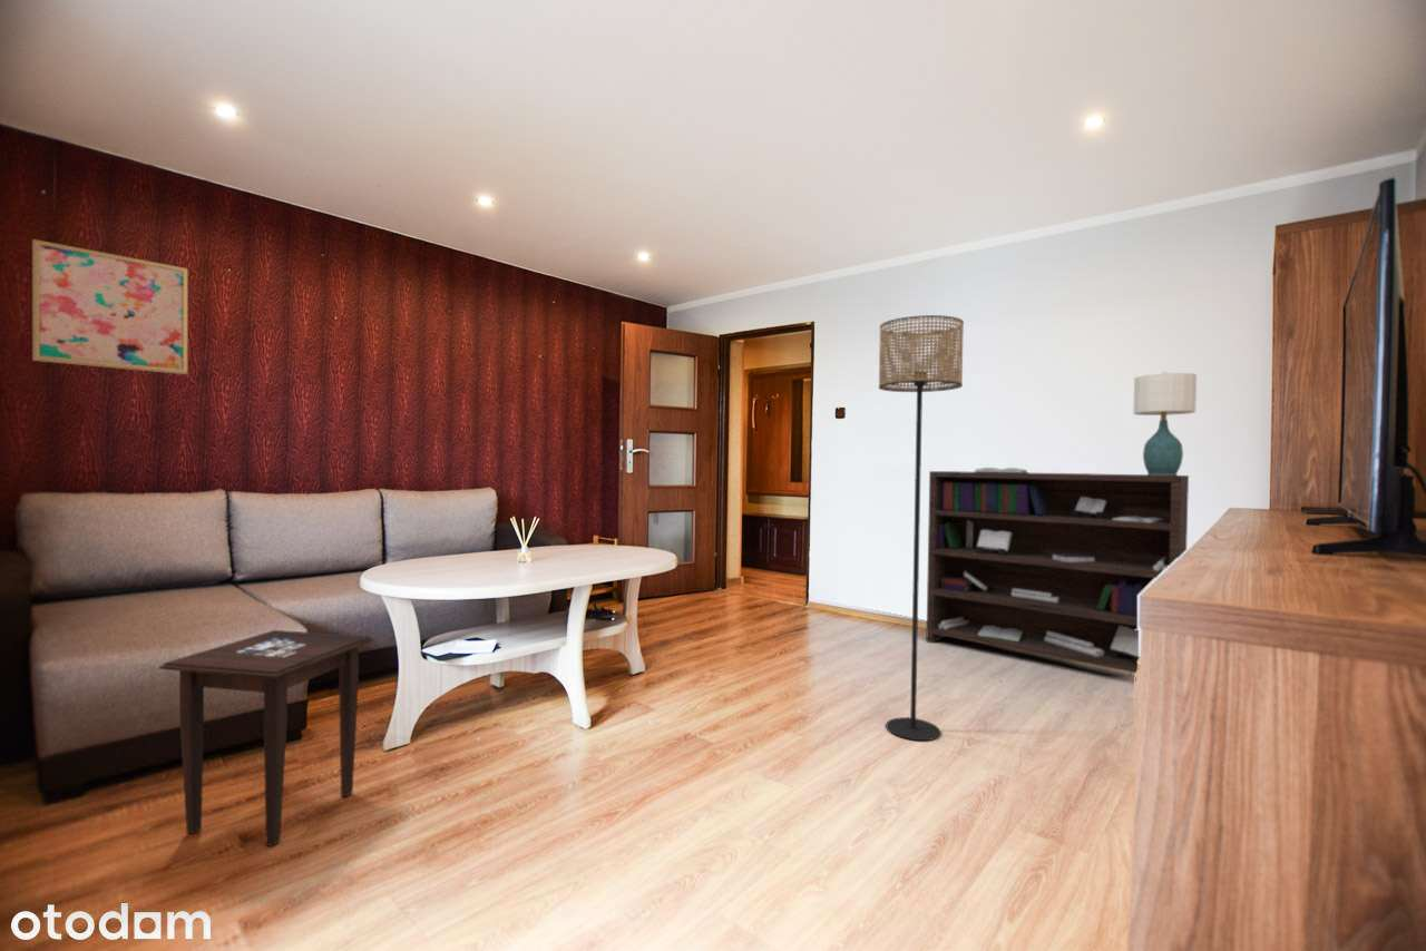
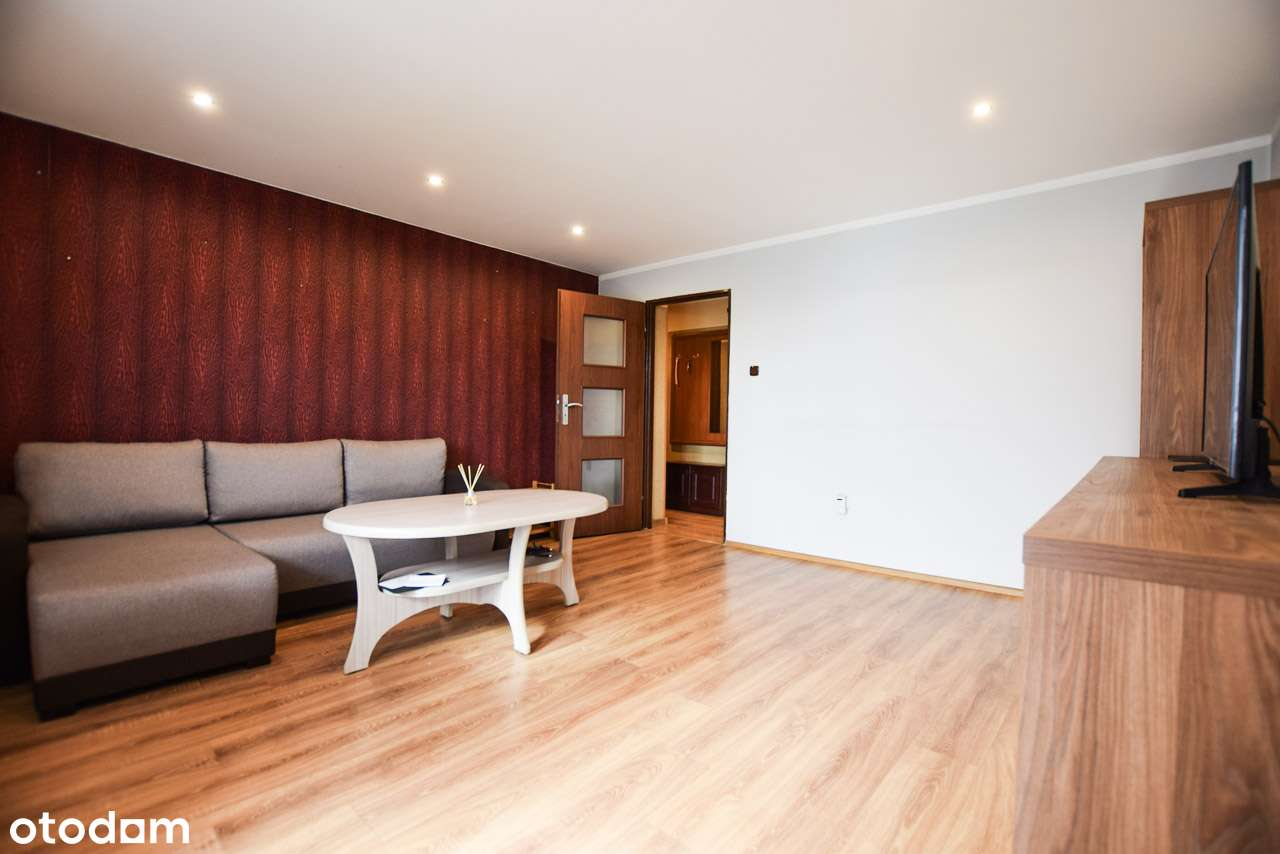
- table lamp (1163, 420)
- wall art (115, 311)
- floor lamp (917, 528)
- bookshelf (1046, 562)
- side table (274, 727)
